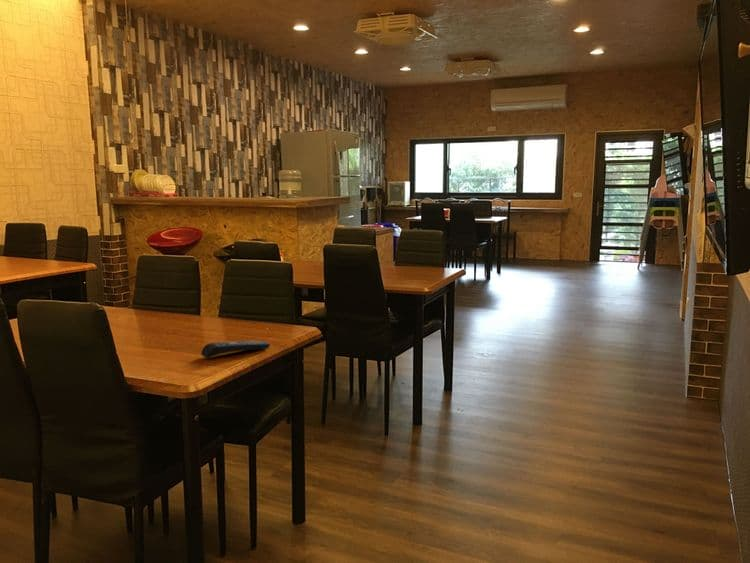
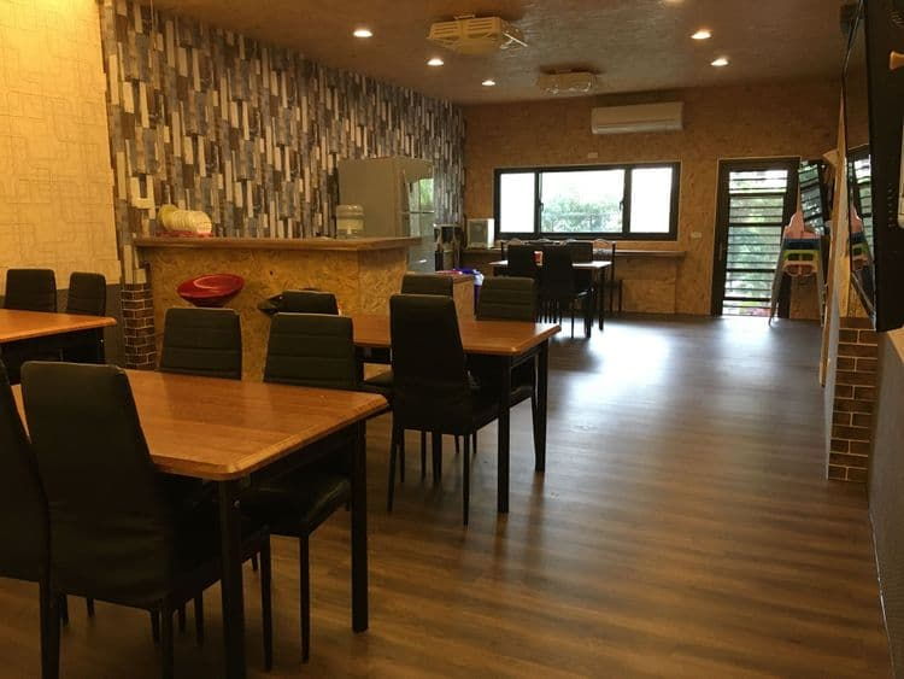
- remote control (236, 346)
